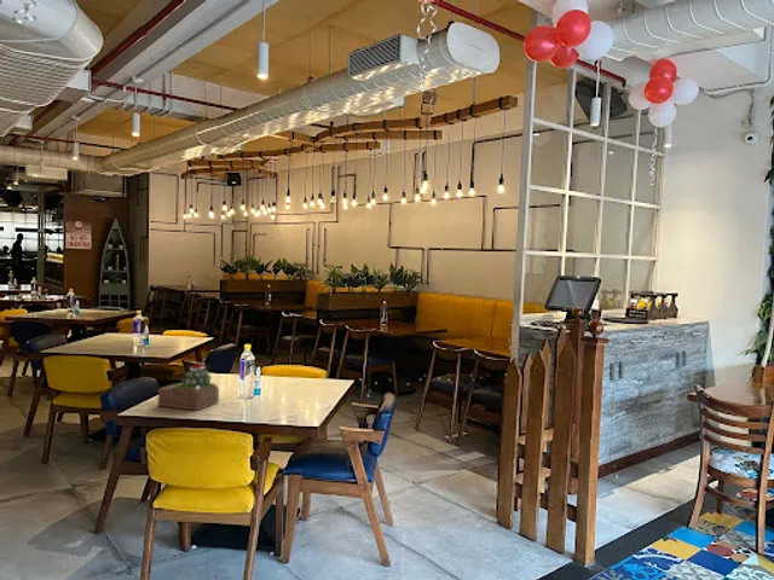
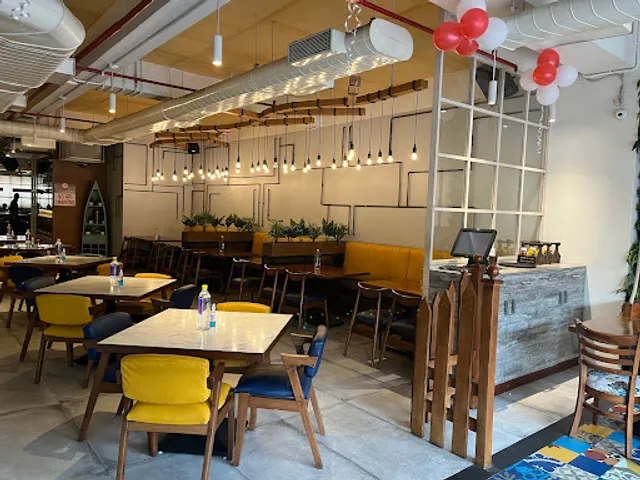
- succulent plant (187, 383)
